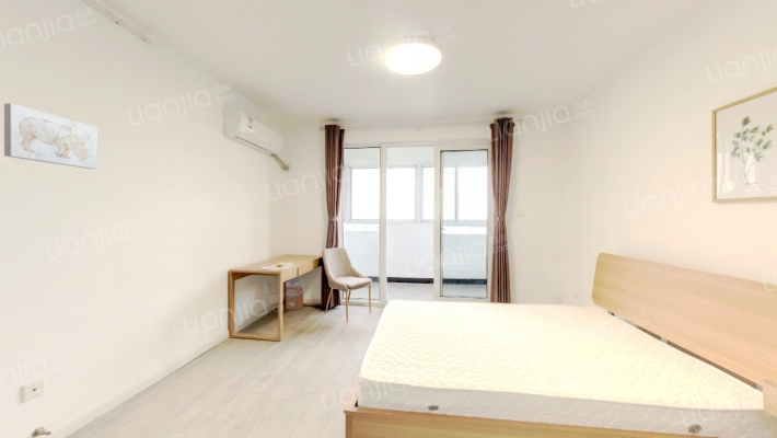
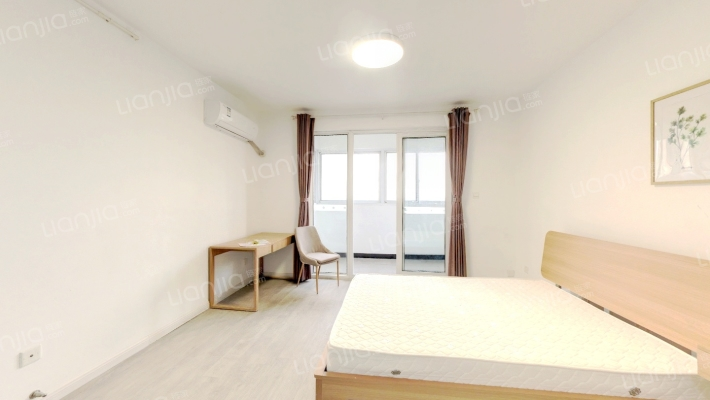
- wall art (56, 139)
- waste bin (293, 293)
